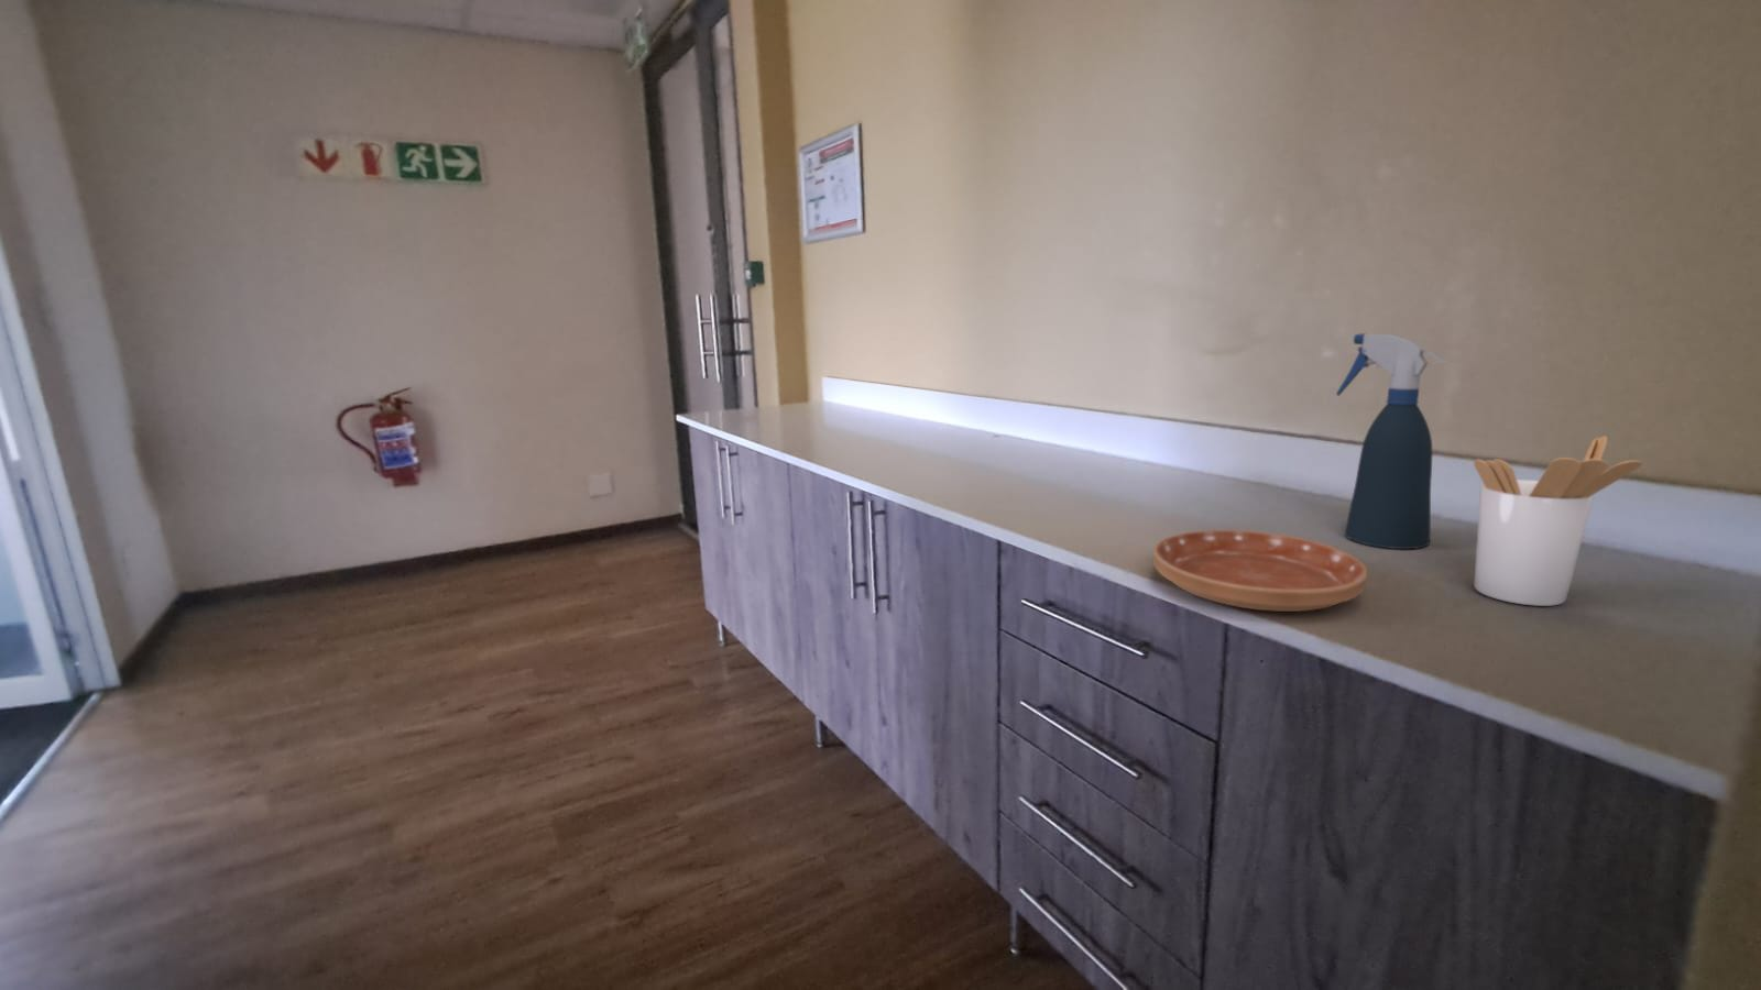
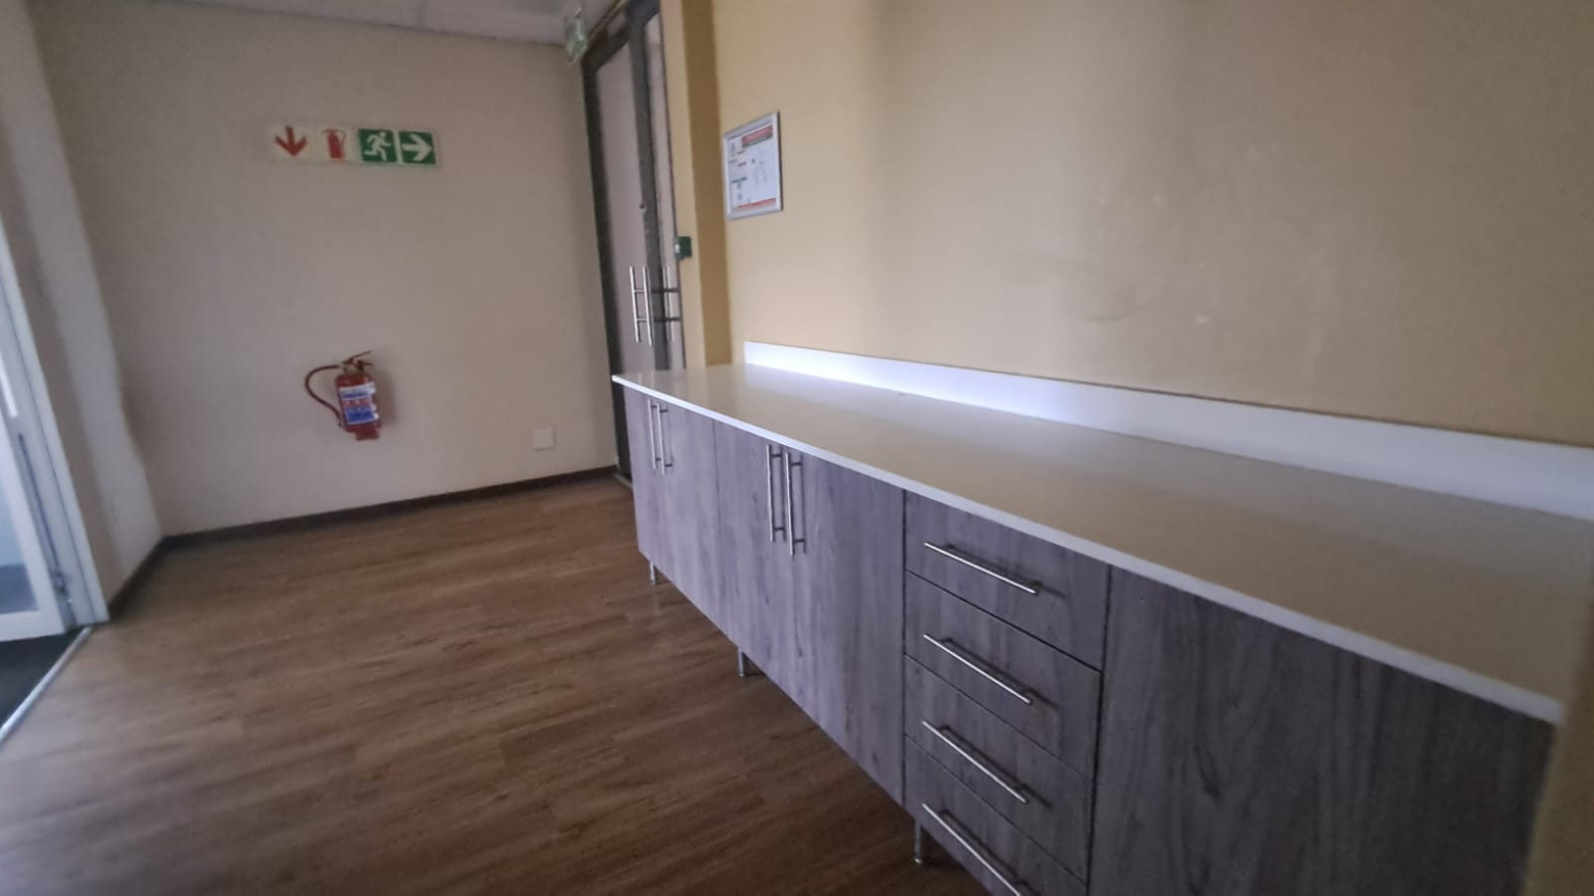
- saucer (1253, 569)
- utensil holder (1547, 521)
- spray bottle (1391, 438)
